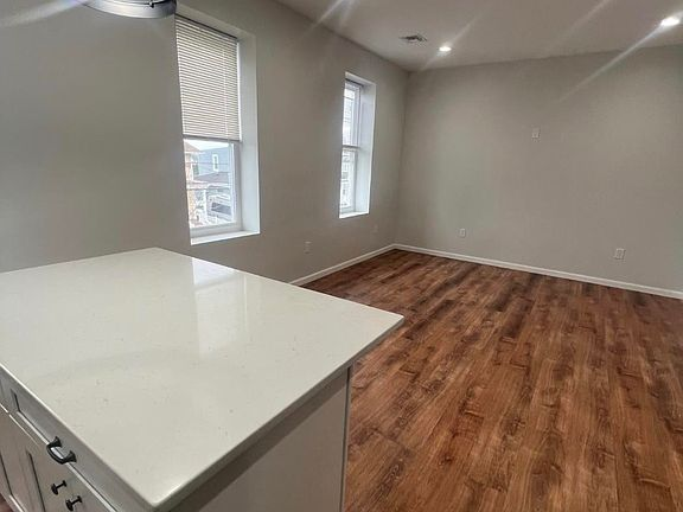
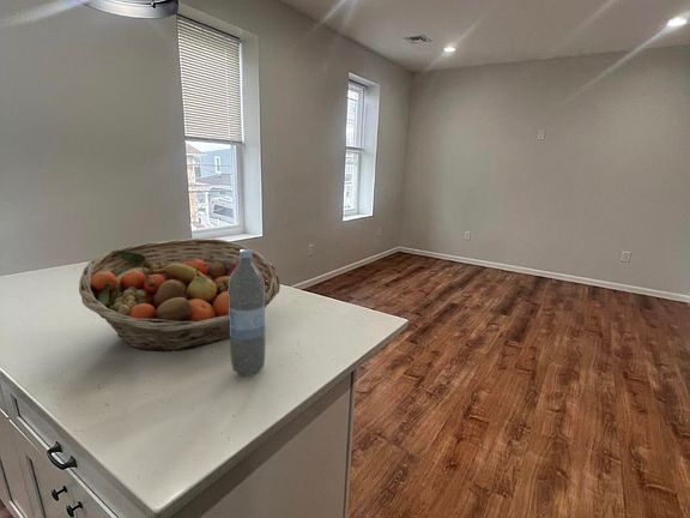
+ fruit basket (189, 288)
+ water bottle (247, 313)
